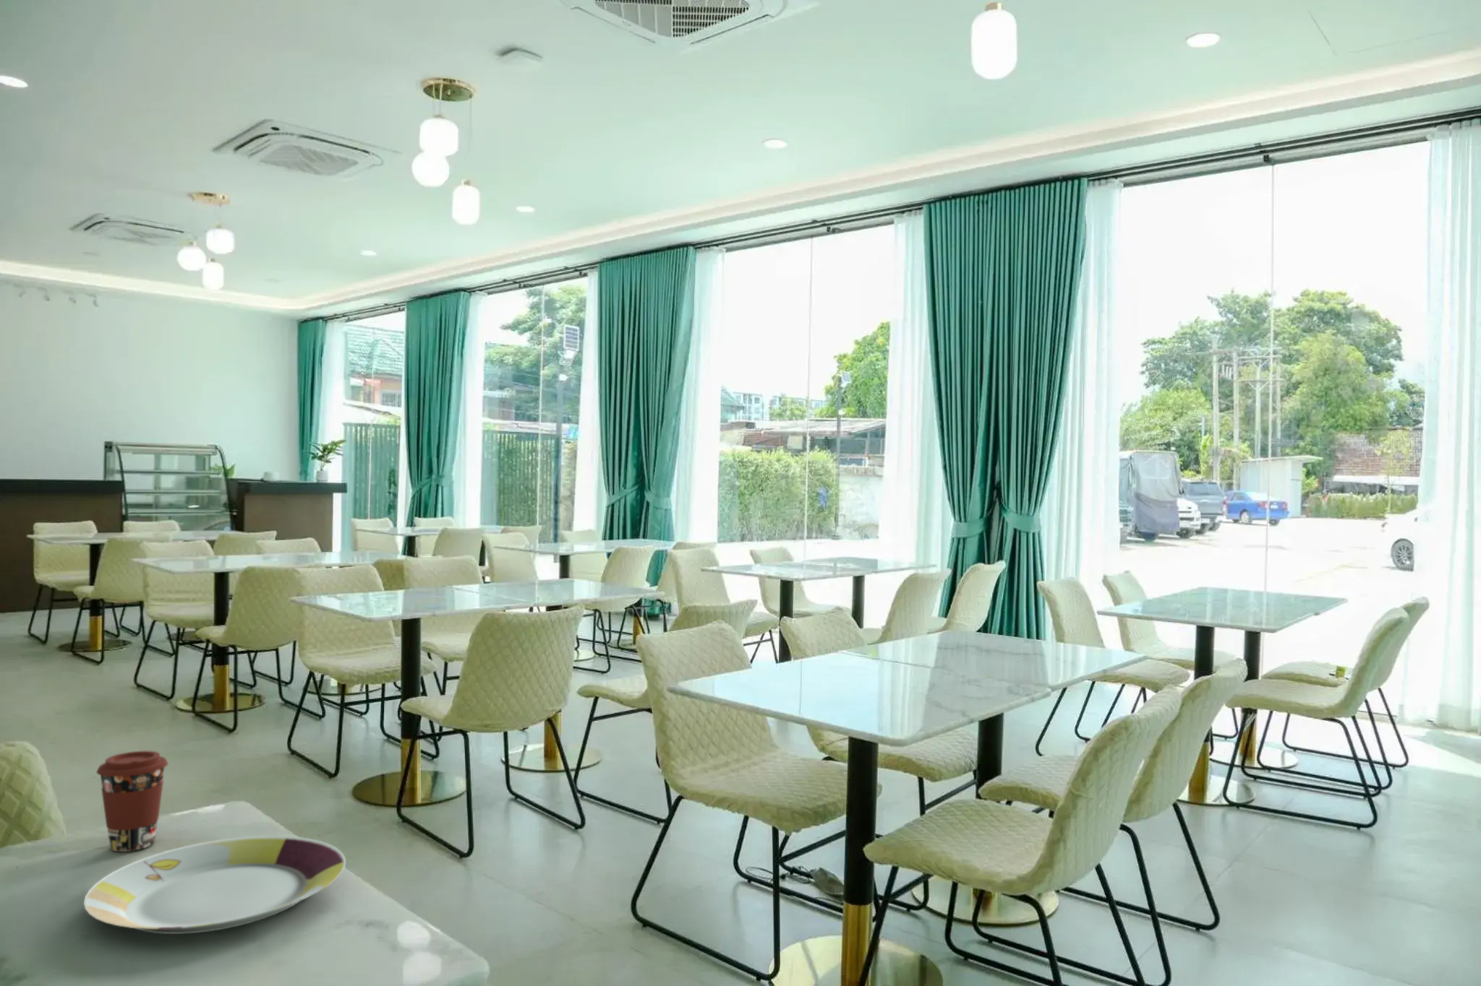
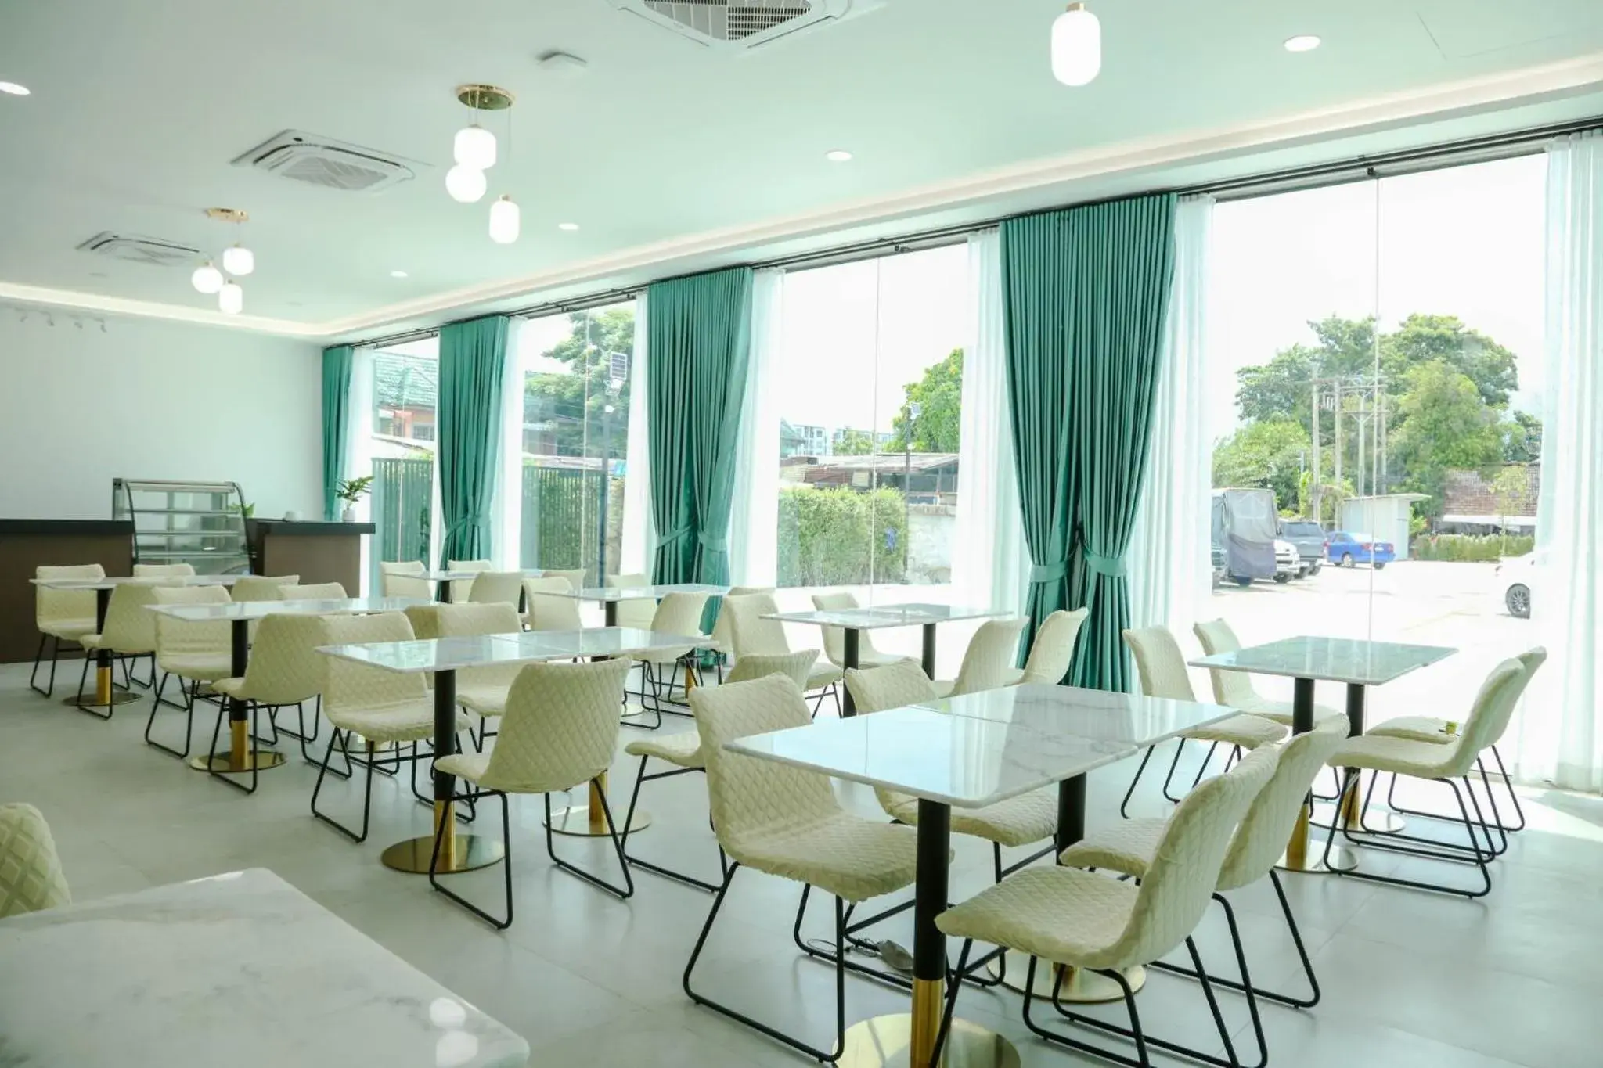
- coffee cup (132, 800)
- plate (221, 886)
